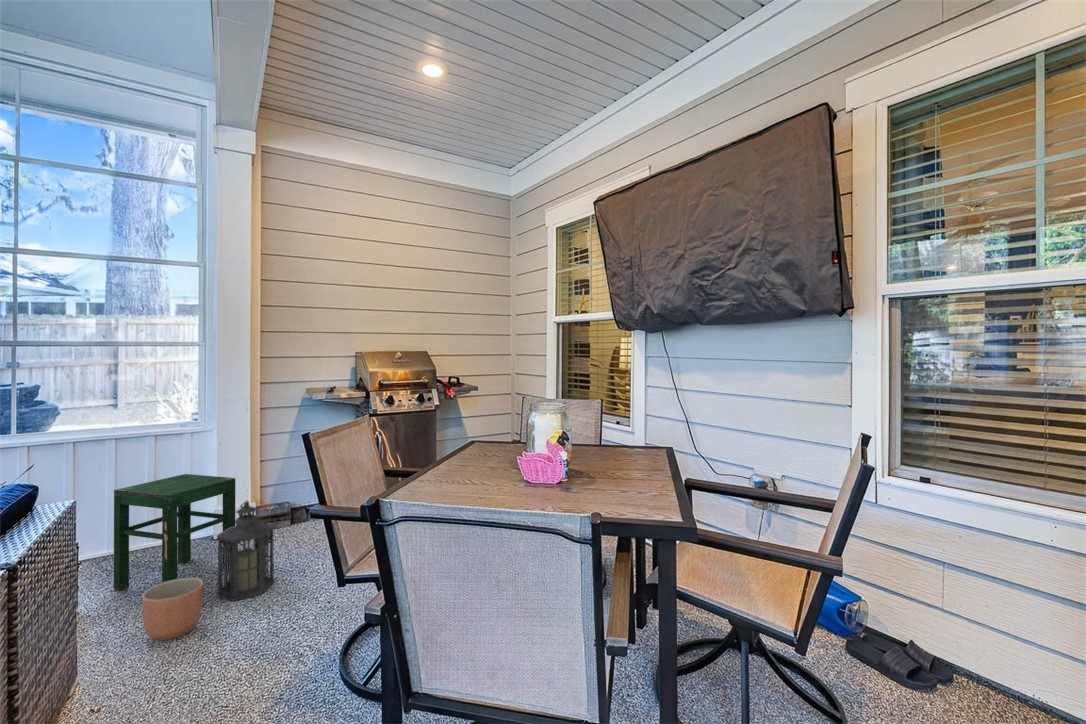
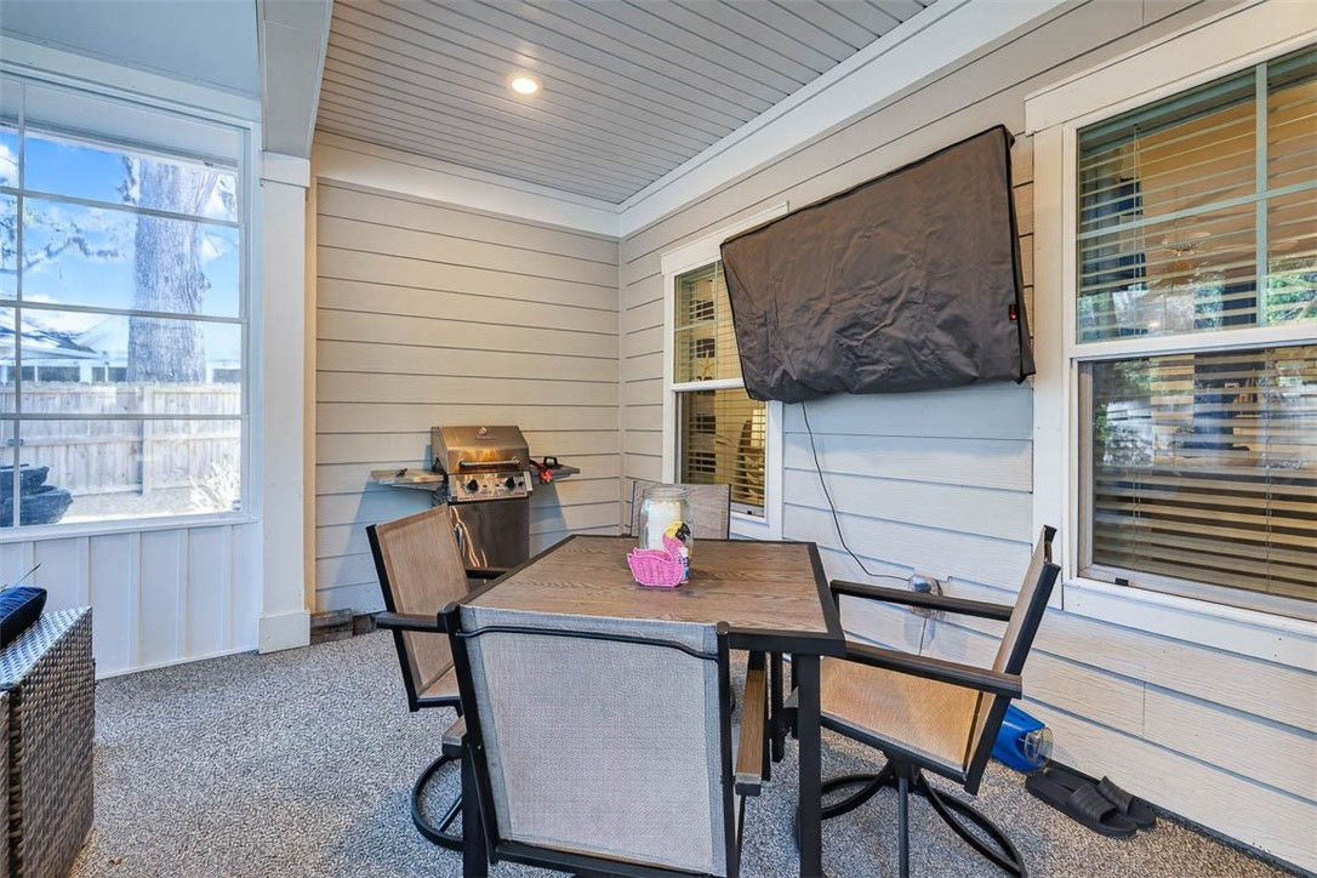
- stool (178, 531)
- lantern (245, 544)
- planter (173, 610)
